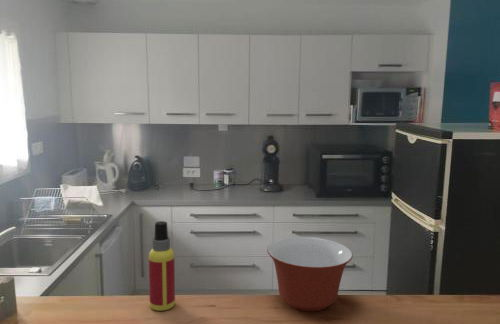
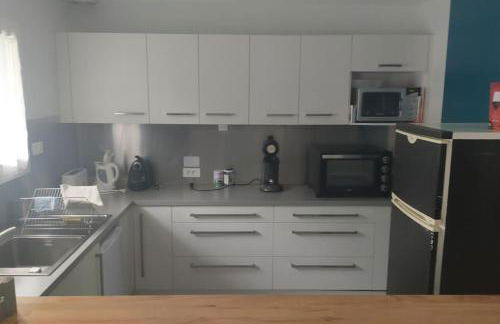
- spray bottle (161, 264)
- mixing bowl (308, 275)
